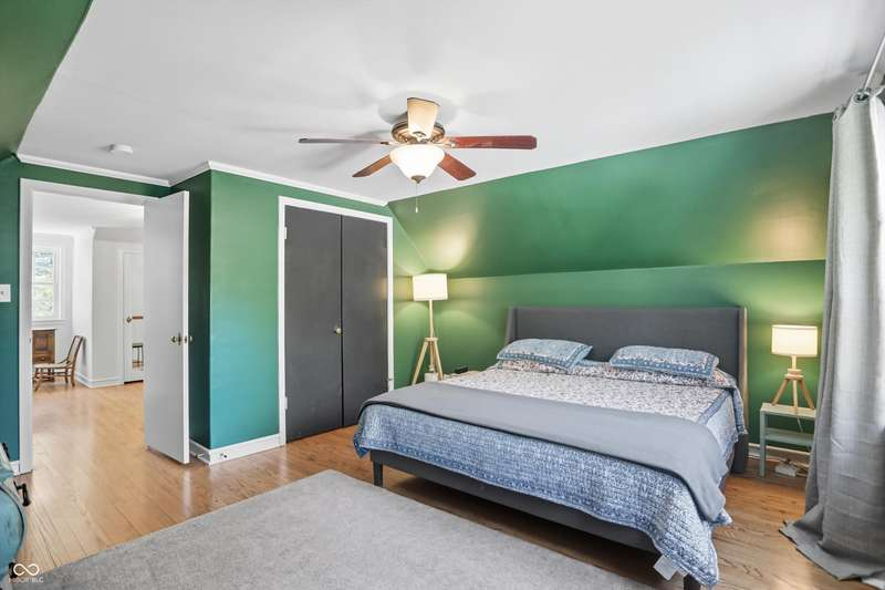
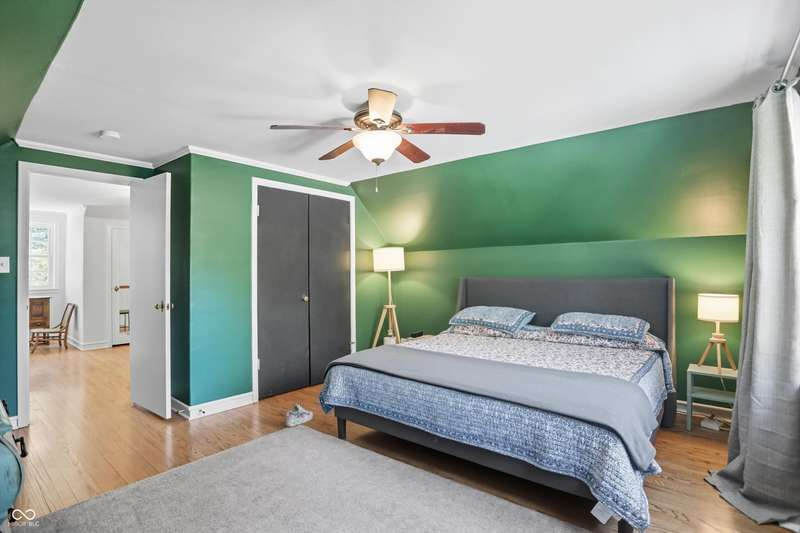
+ shoe (299, 411)
